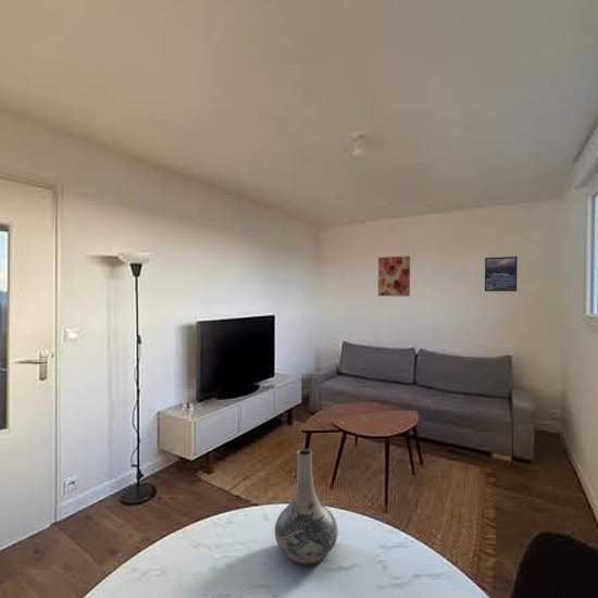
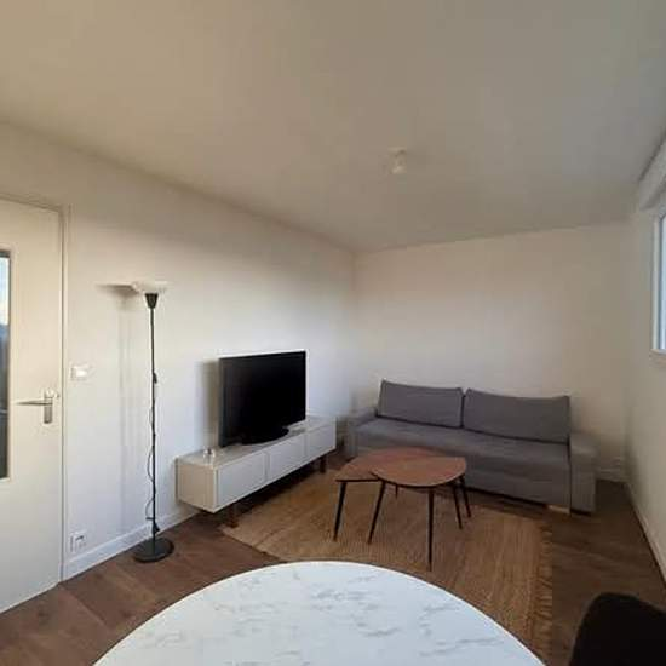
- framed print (500, 274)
- decorative vase (306, 500)
- wall art (394, 276)
